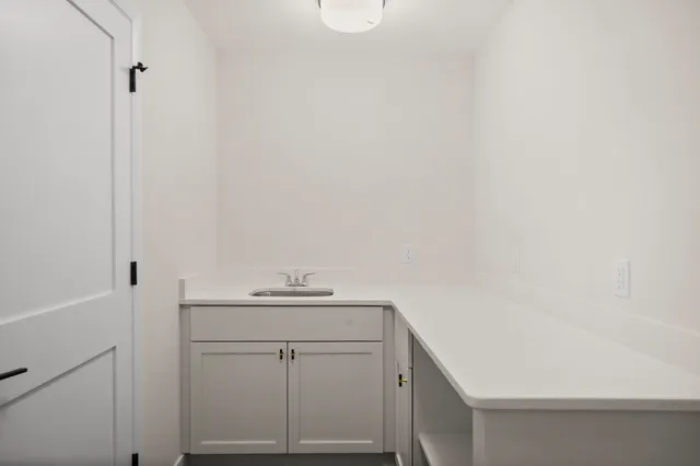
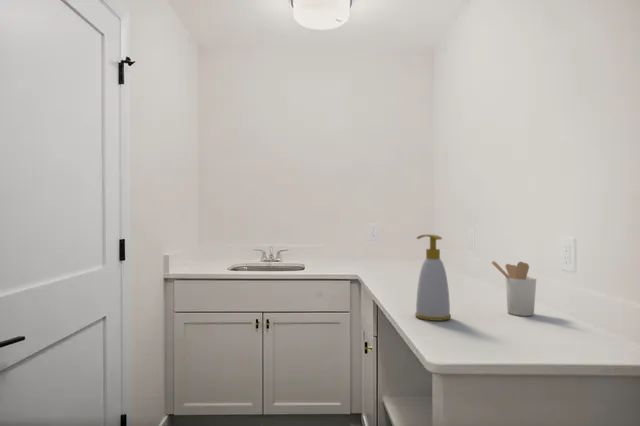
+ soap bottle (432, 276)
+ utensil holder (512, 286)
